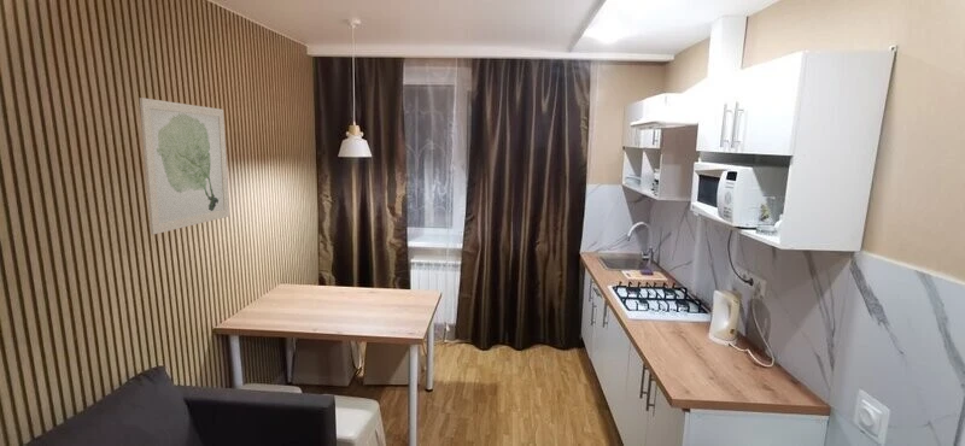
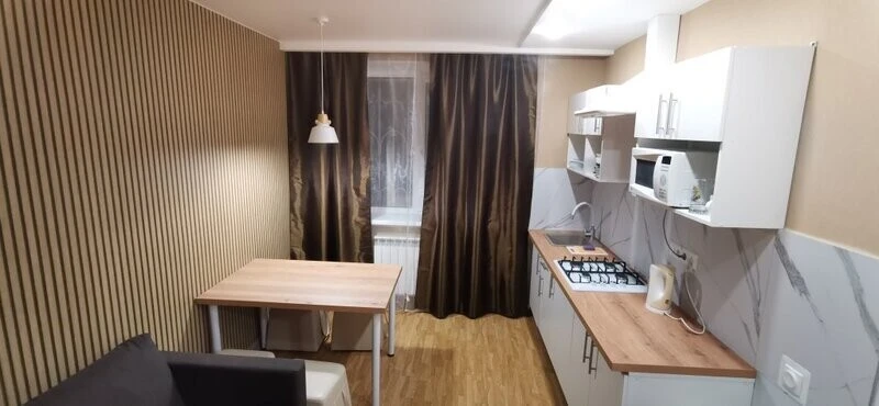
- wall art (191, 165)
